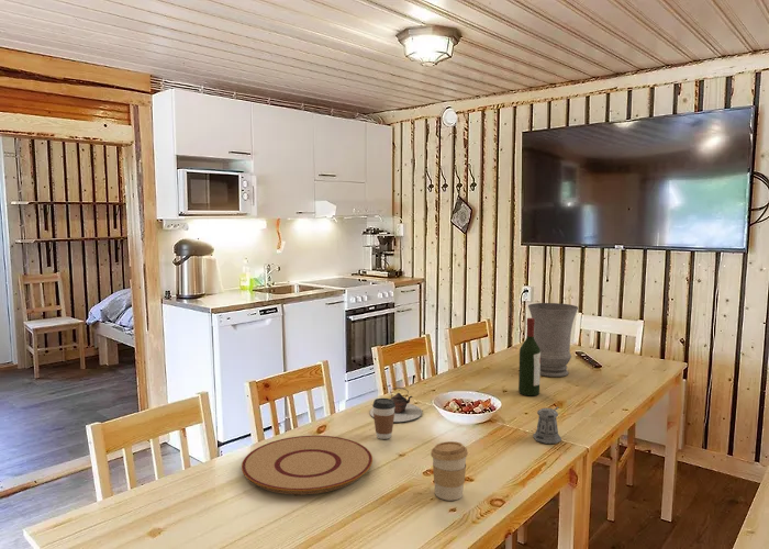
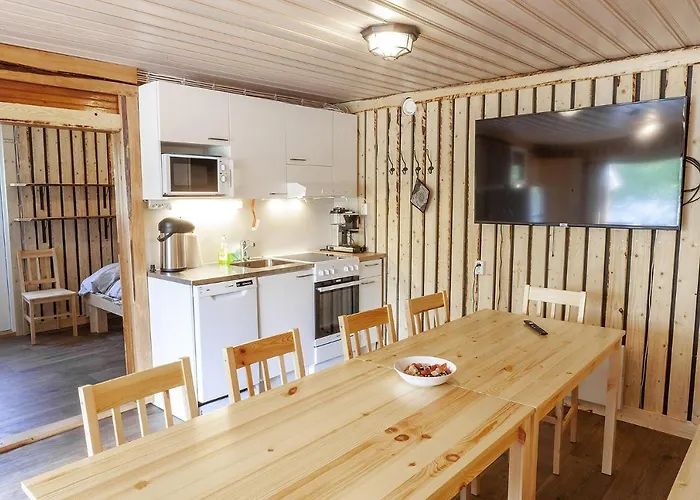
- teapot (395, 400)
- pepper shaker (548, 422)
- vase (551, 339)
- coffee cup (448, 469)
- coffee cup (383, 418)
- wine bottle (530, 356)
- plate (308, 462)
